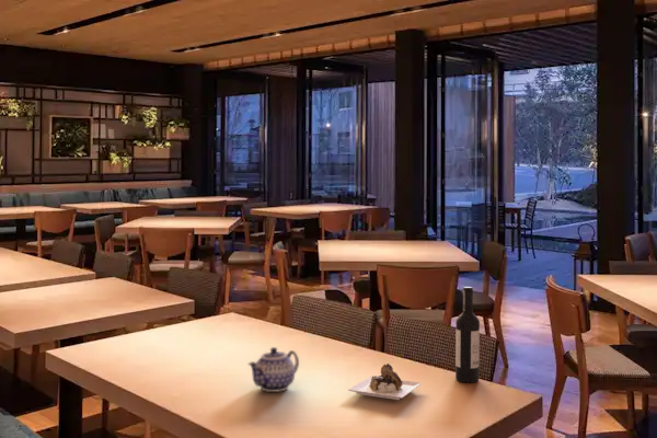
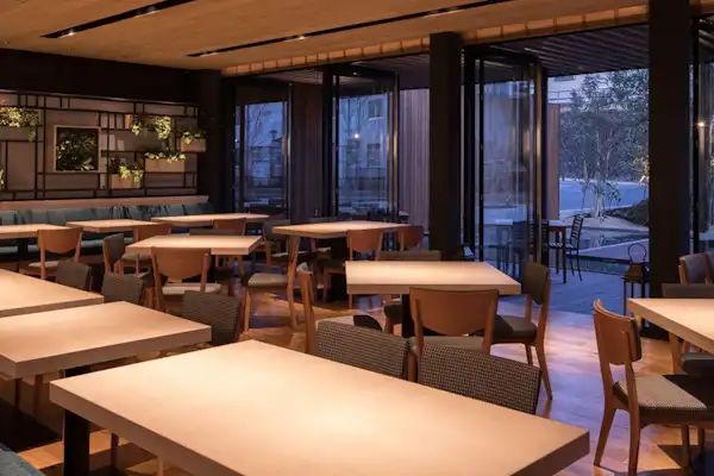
- wine bottle (456, 338)
- teapot (274, 367)
